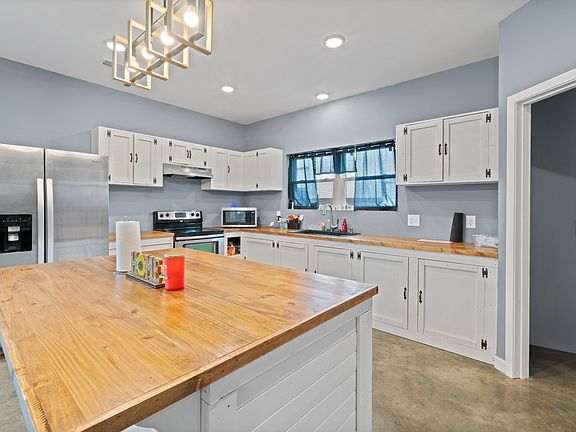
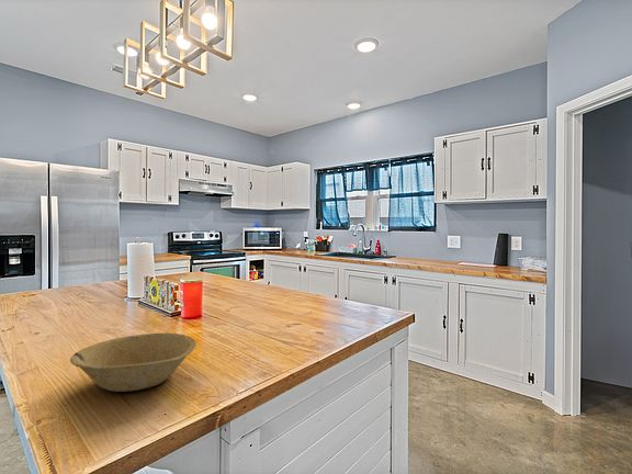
+ bowl (137, 362)
